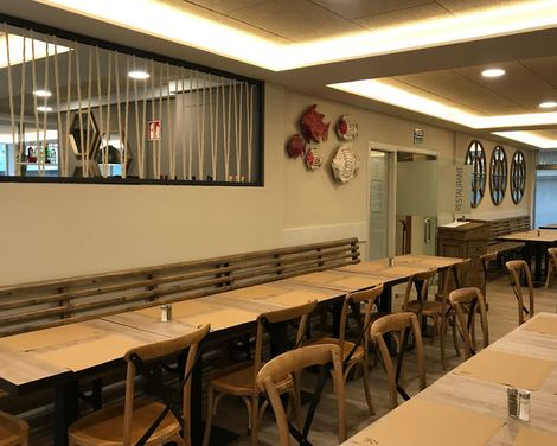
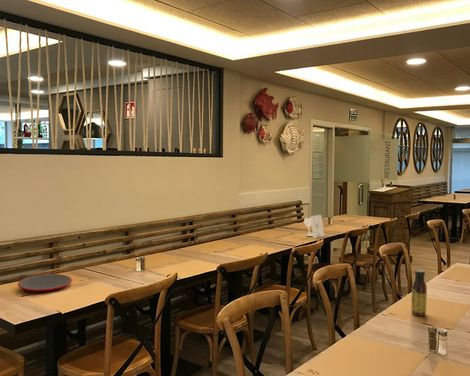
+ sauce bottle (419, 292)
+ glass (311, 225)
+ plate (45, 283)
